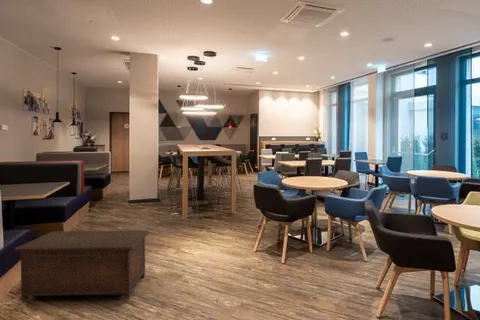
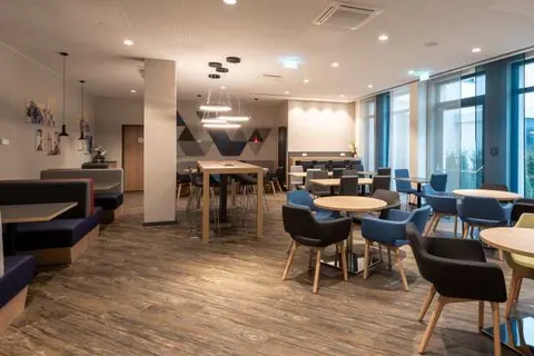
- cabinet (89, 262)
